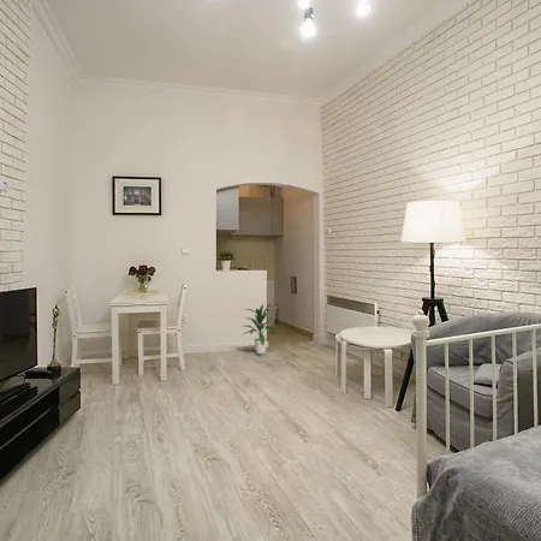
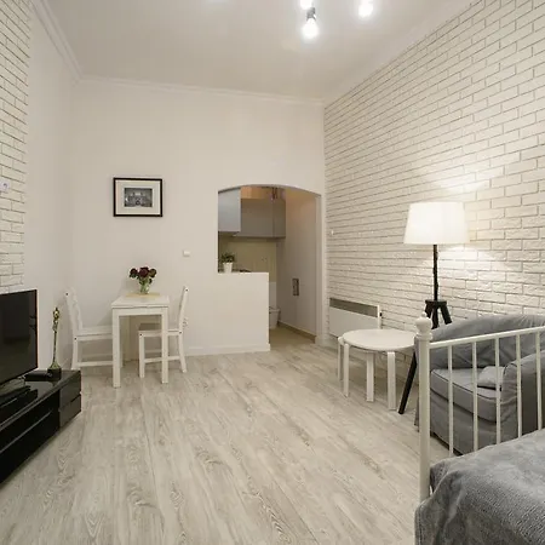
- indoor plant (260, 328)
